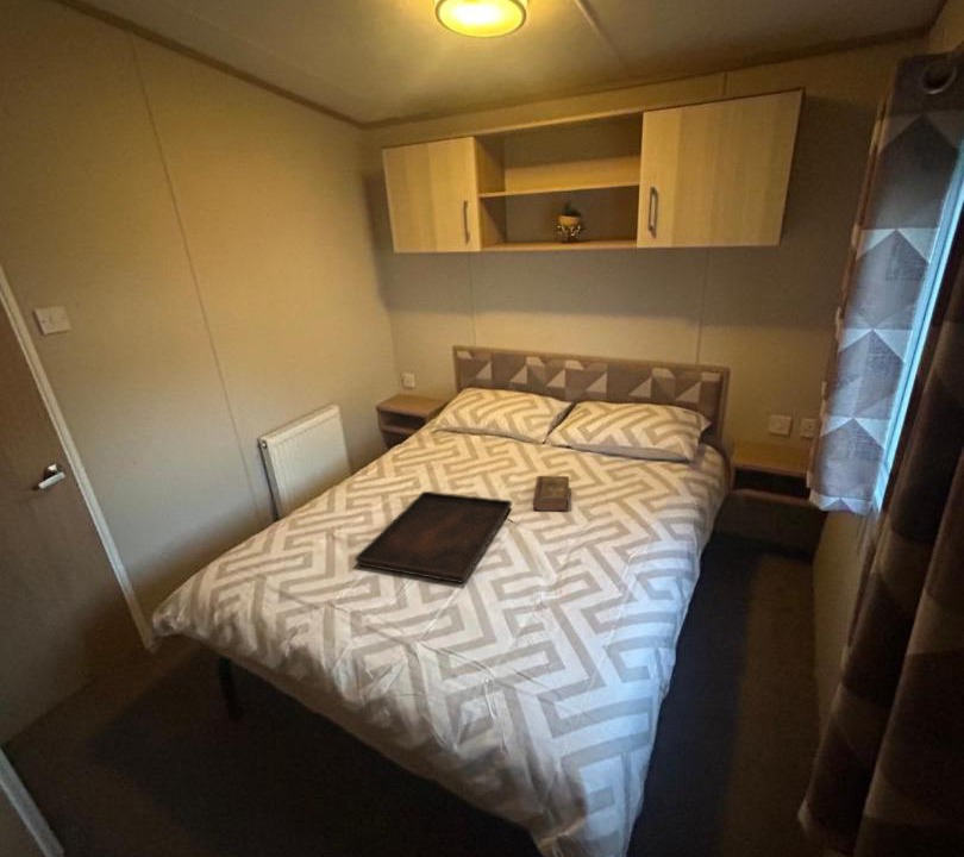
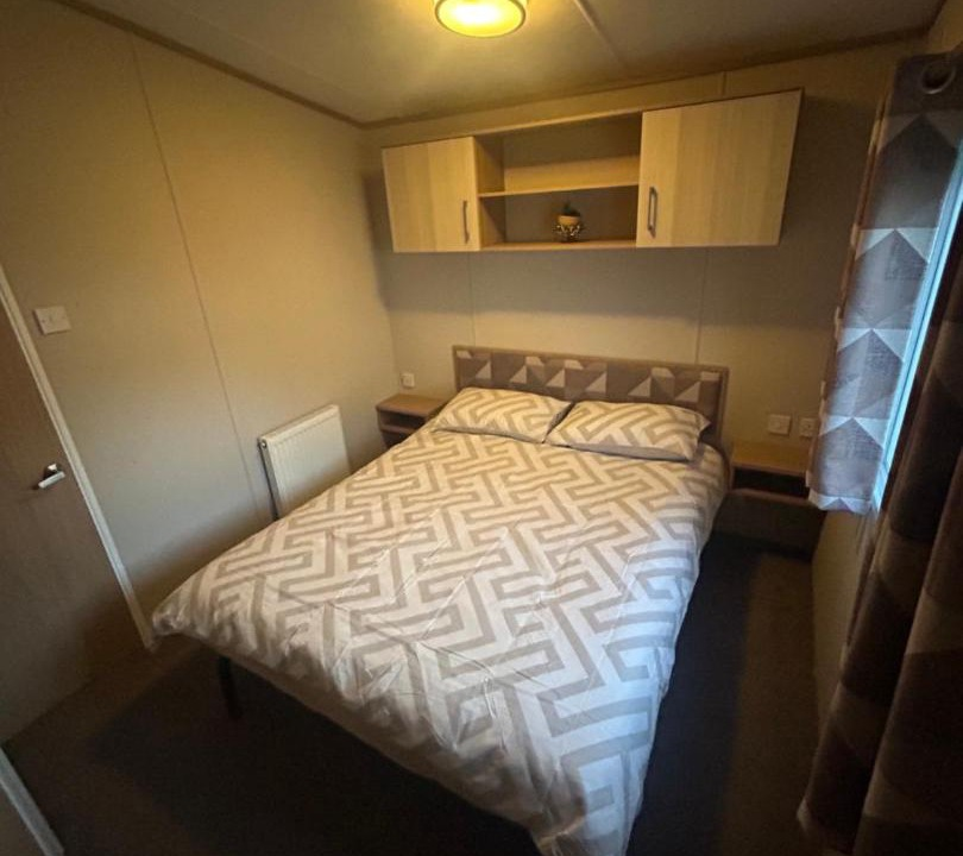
- serving tray (440, 530)
- book (551, 492)
